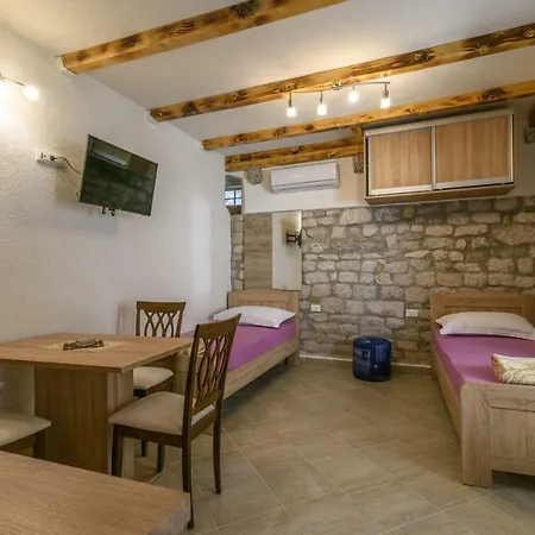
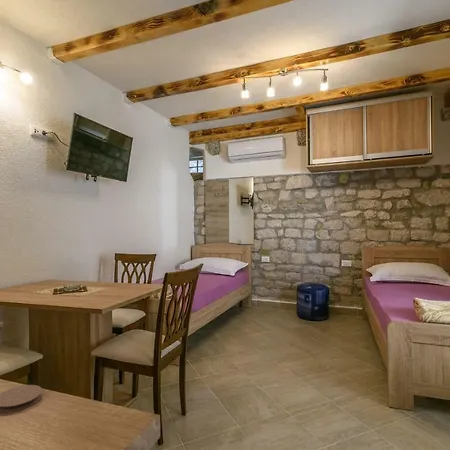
+ coaster (18, 397)
